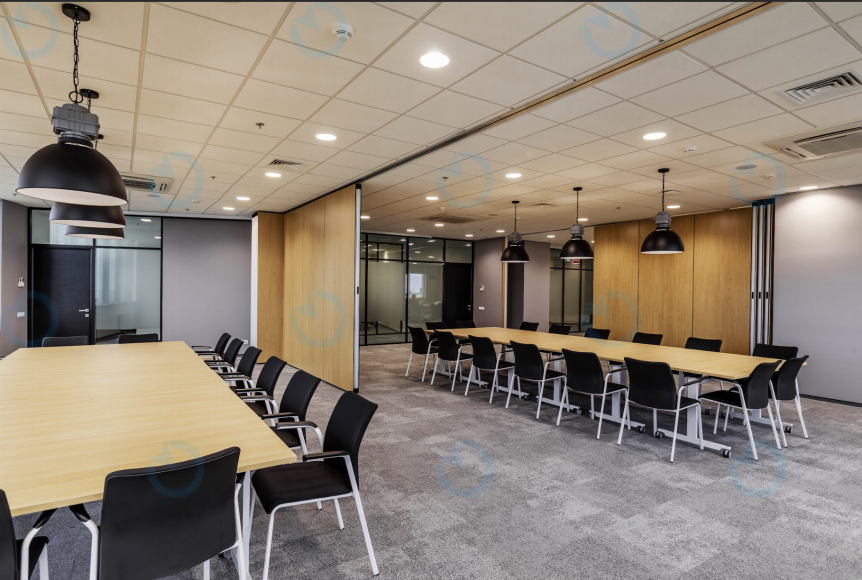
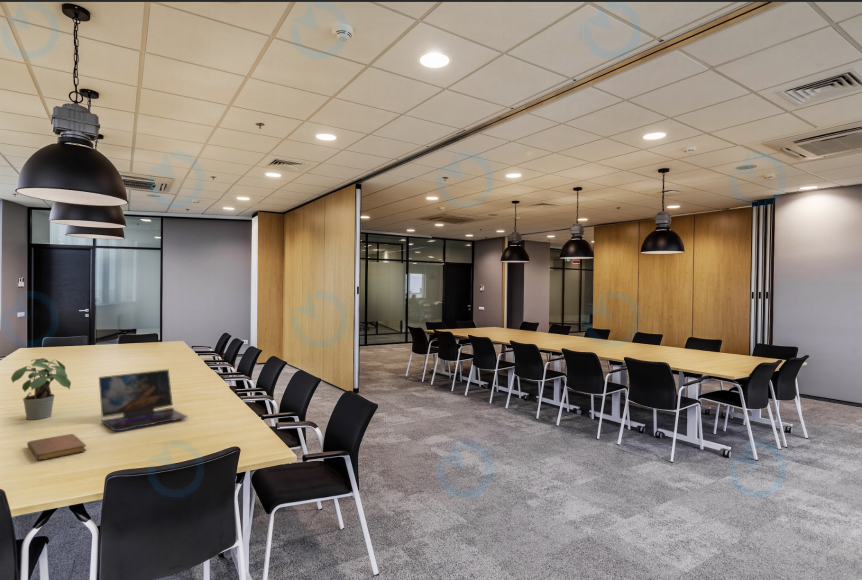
+ potted plant (42, 388)
+ laptop (143, 398)
+ notebook (56, 446)
